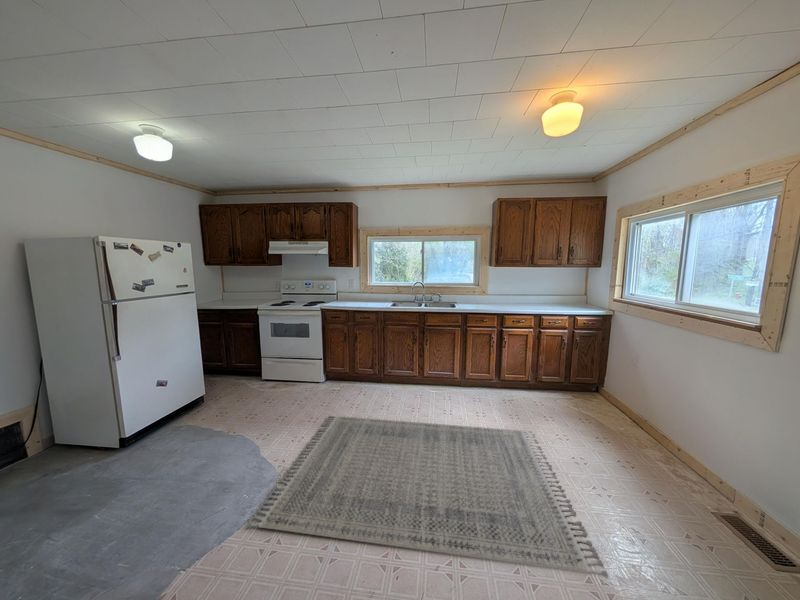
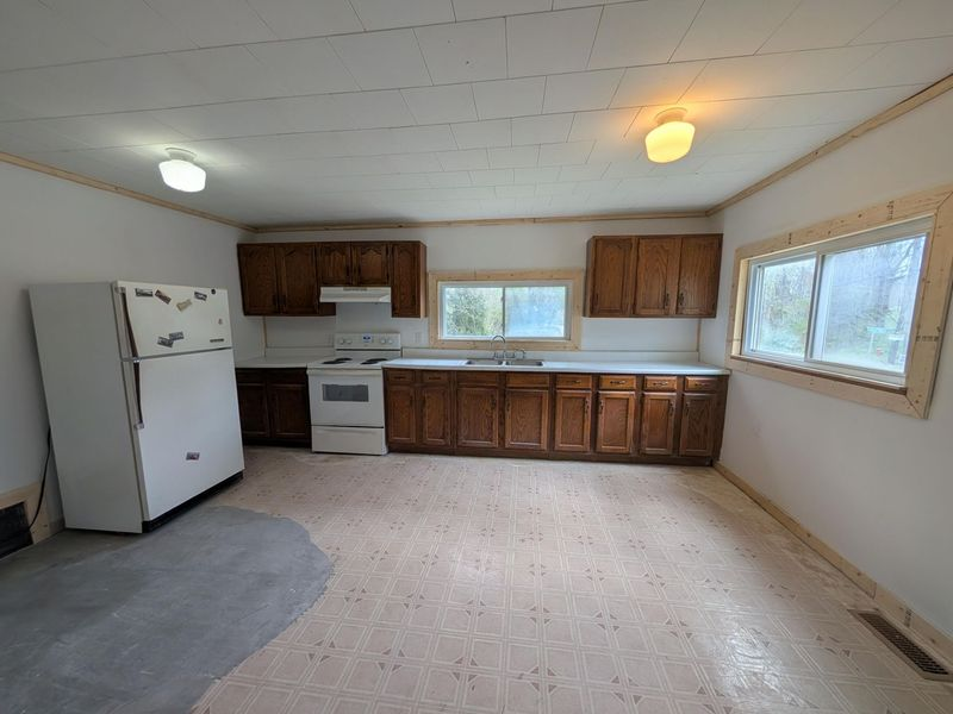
- rug (420, 467)
